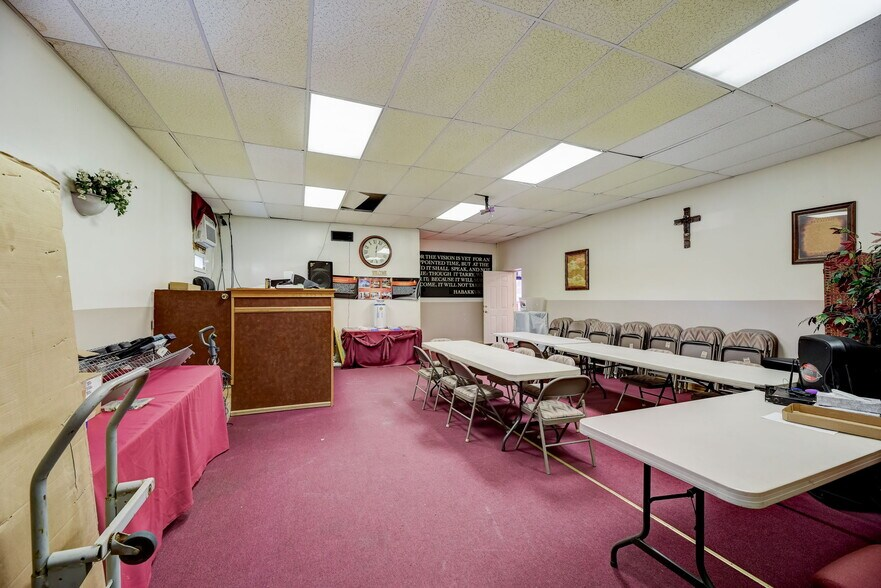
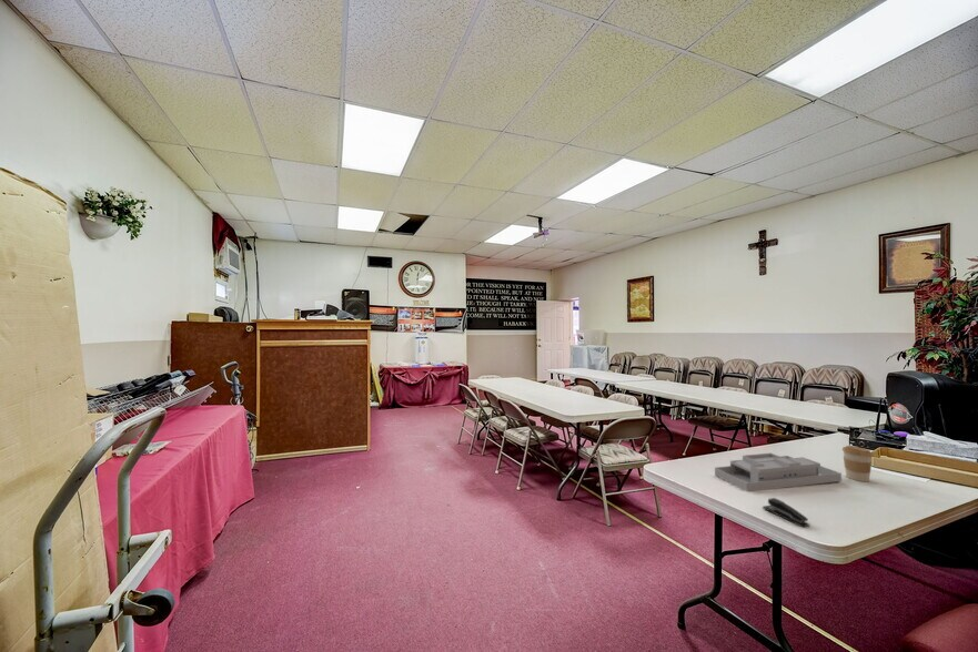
+ desk organizer (776, 468)
+ coffee cup (857, 462)
+ stapler (785, 510)
